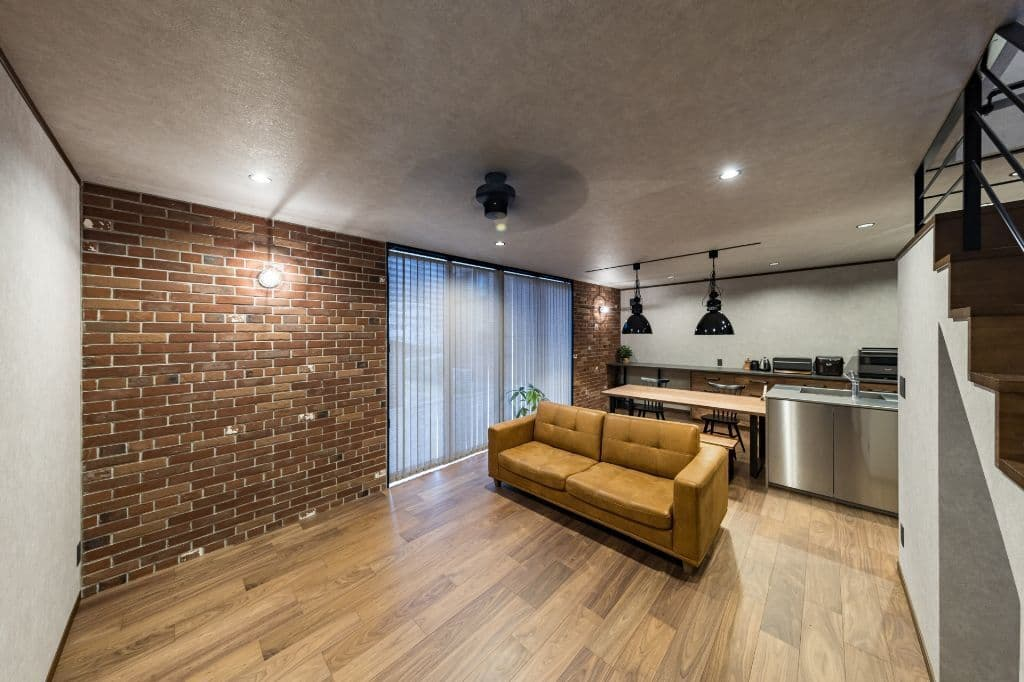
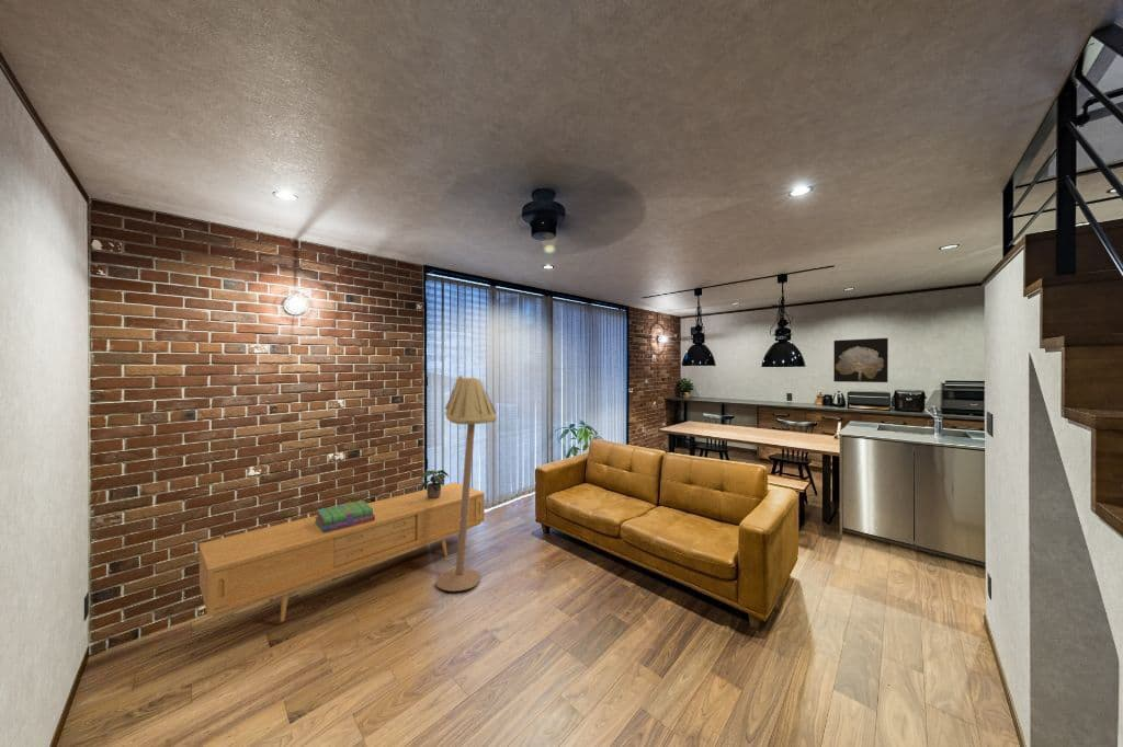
+ sideboard (366, 544)
+ potted plant (433, 483)
+ stack of books (344, 515)
+ wall art (860, 360)
+ floor lamp (467, 475)
